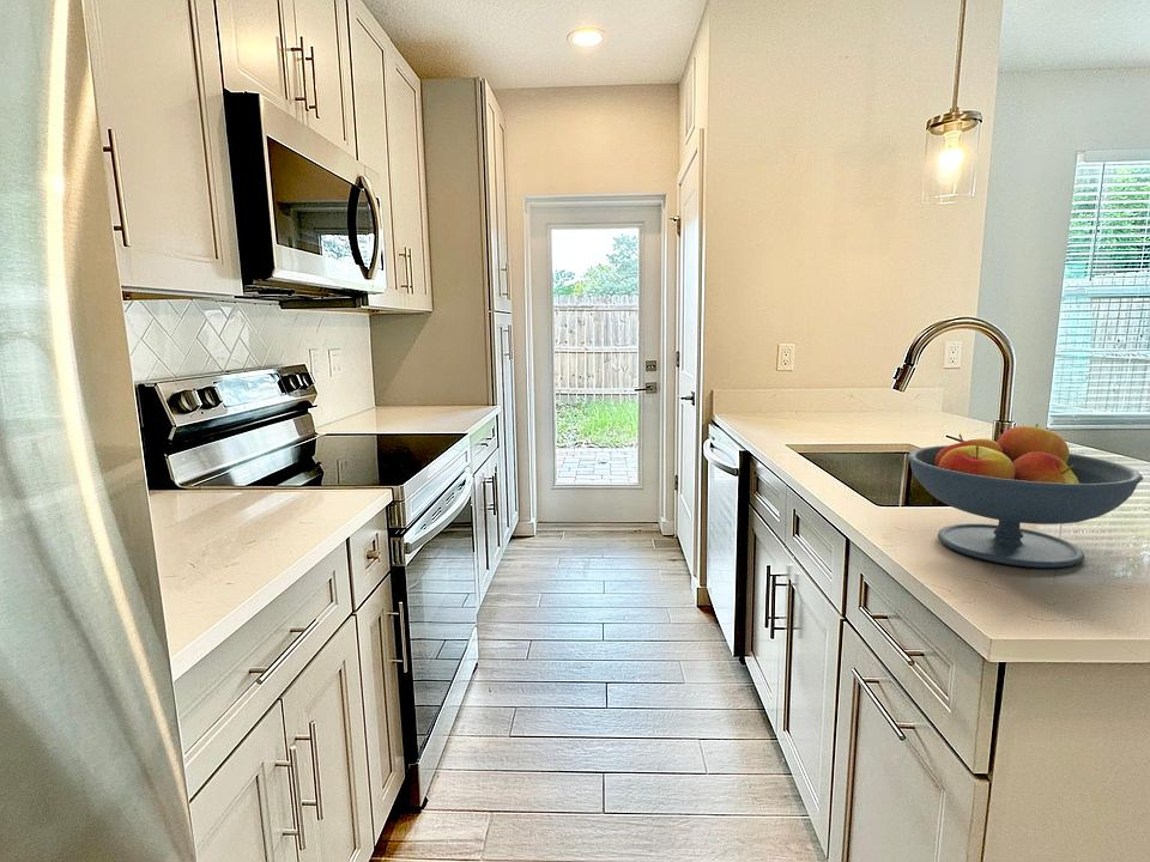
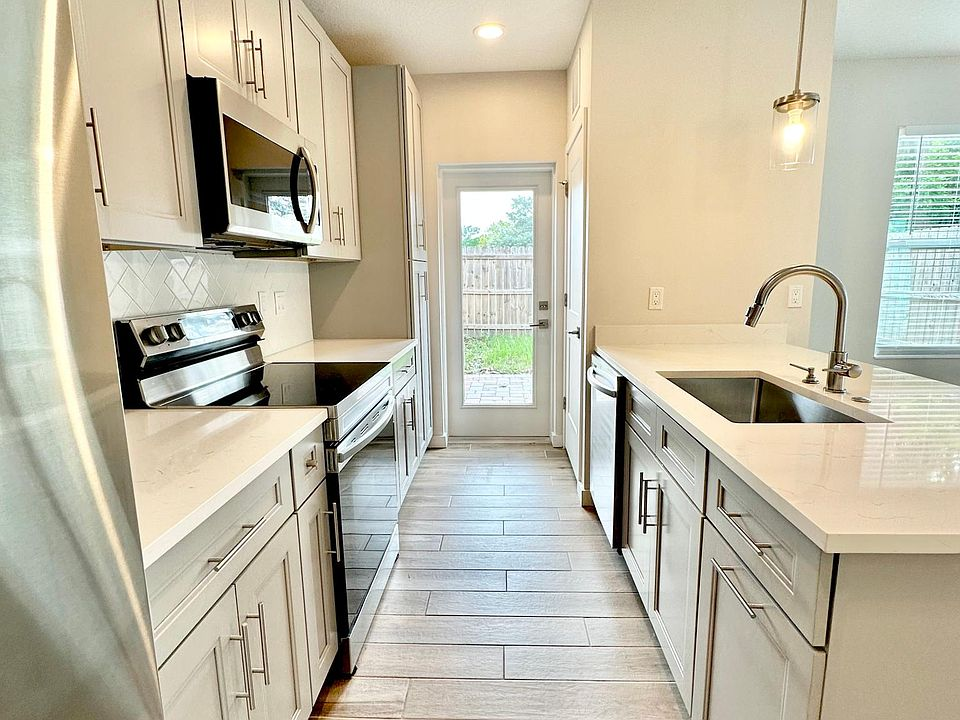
- fruit bowl (1012, 490)
